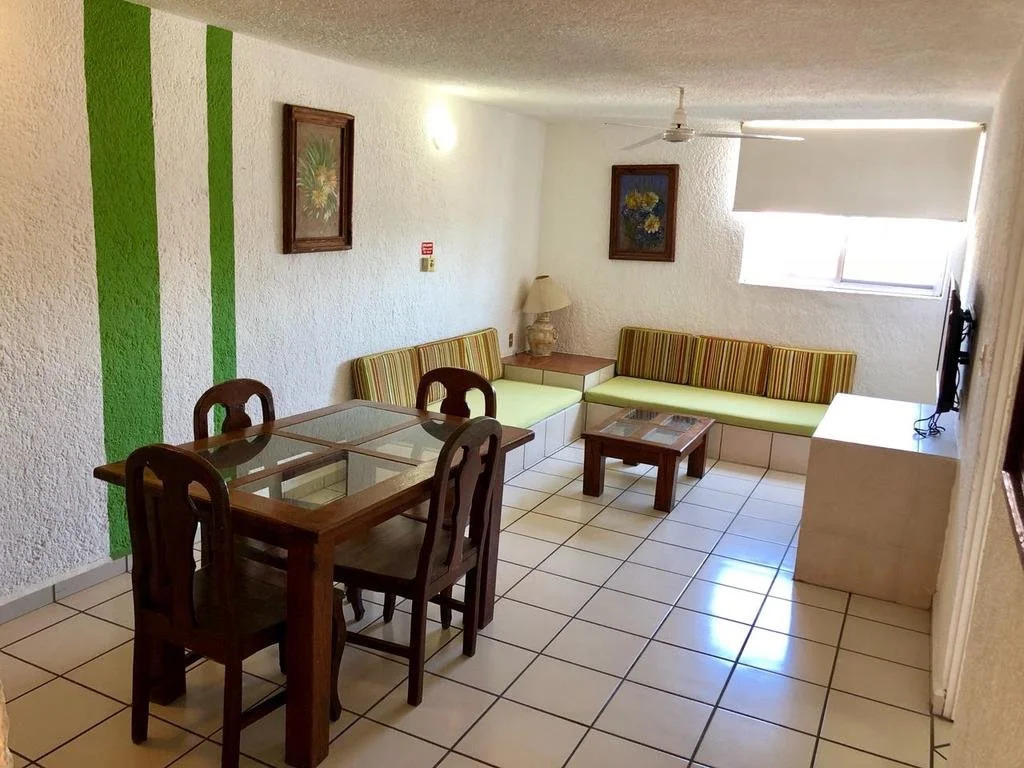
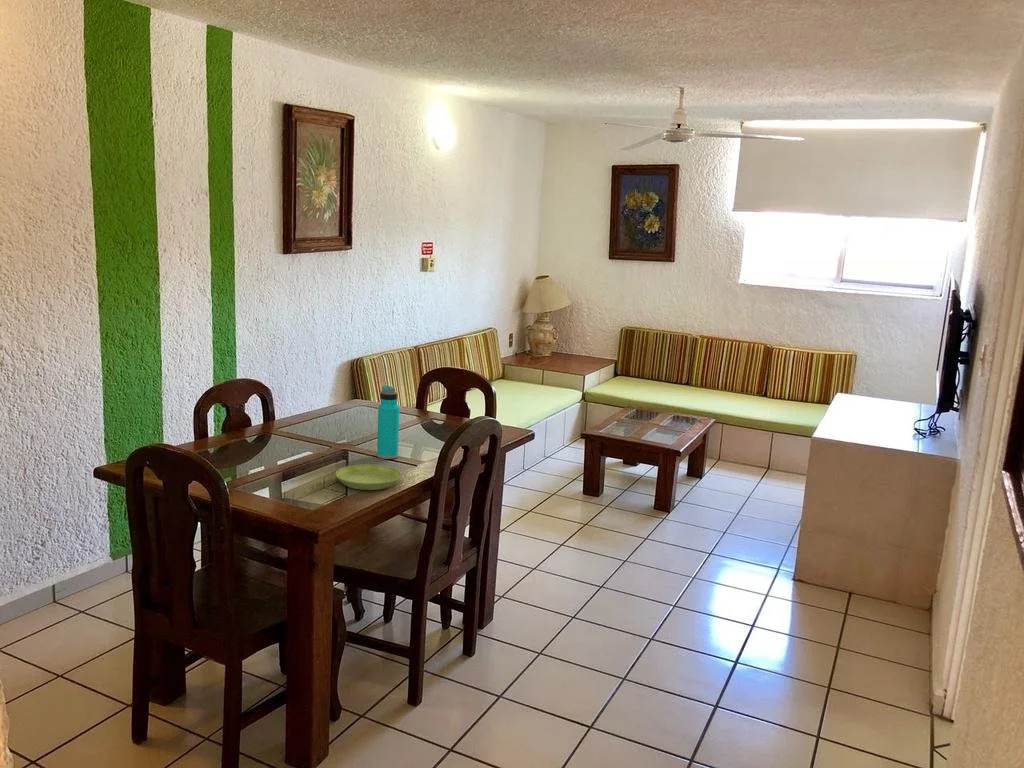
+ saucer (368, 477)
+ water bottle (388, 421)
